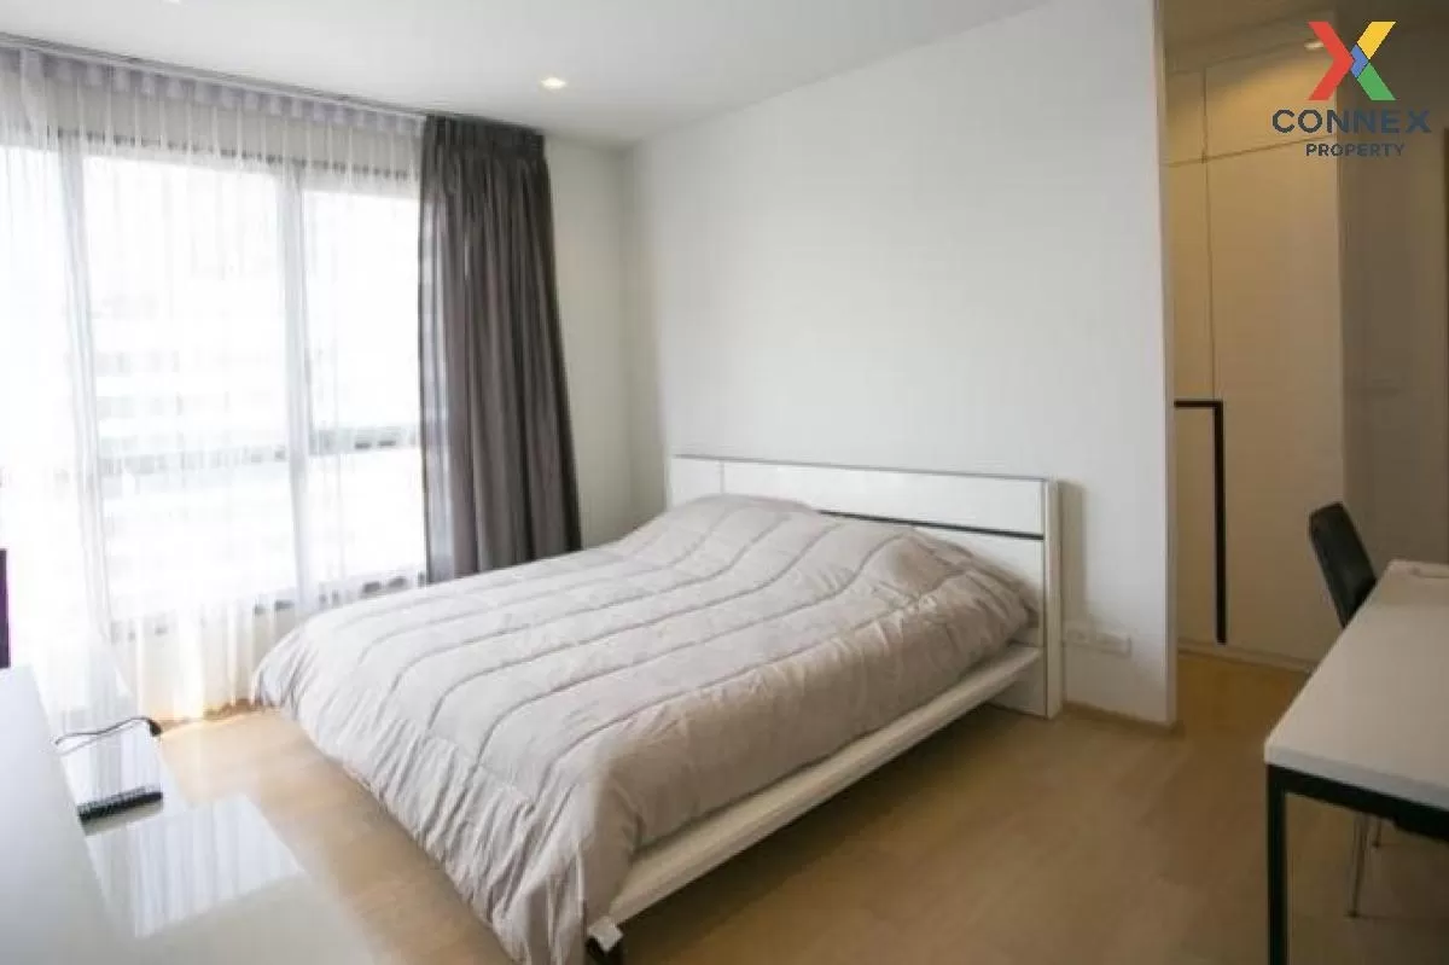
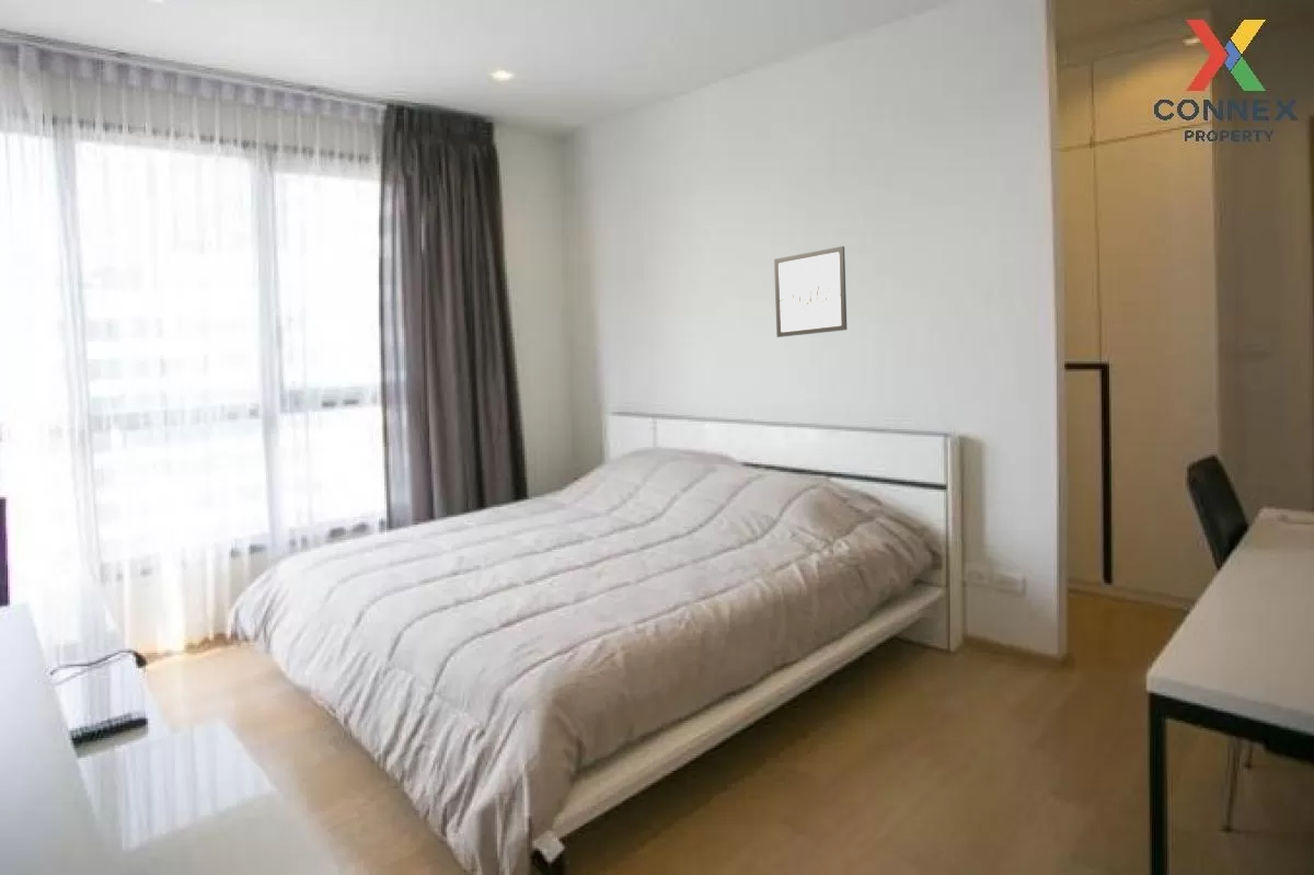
+ wall art (809, 292)
